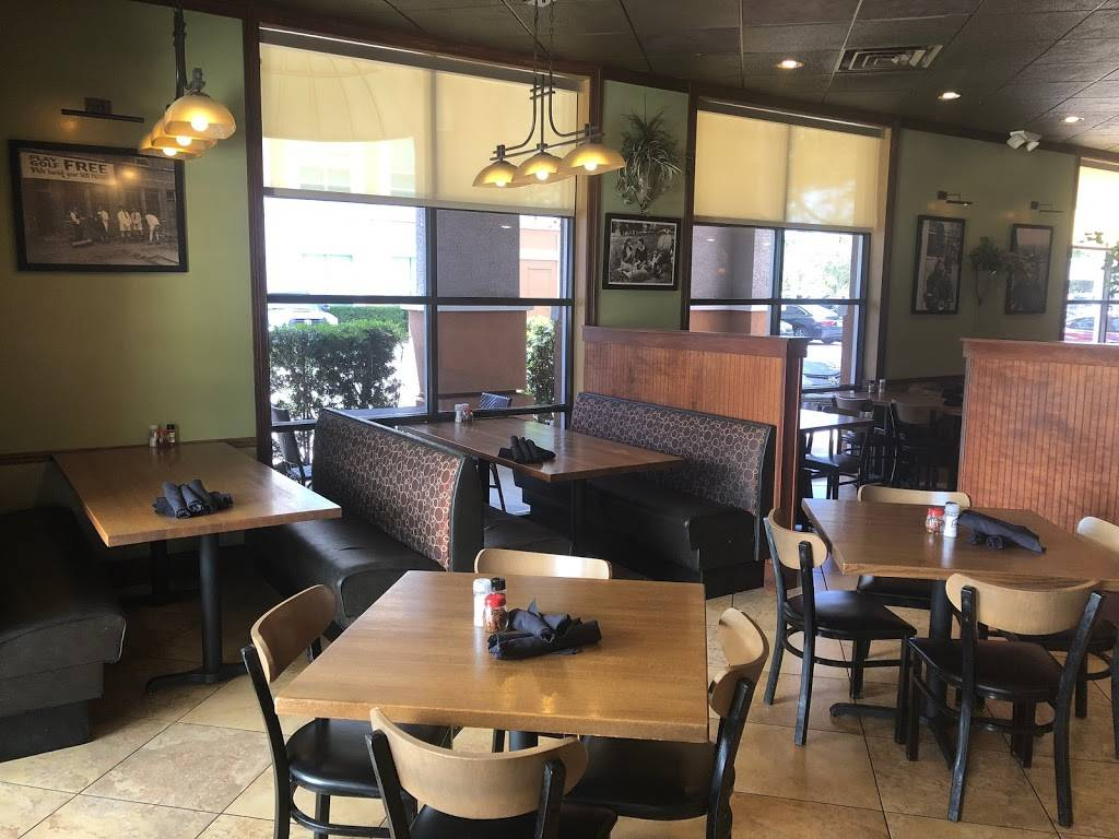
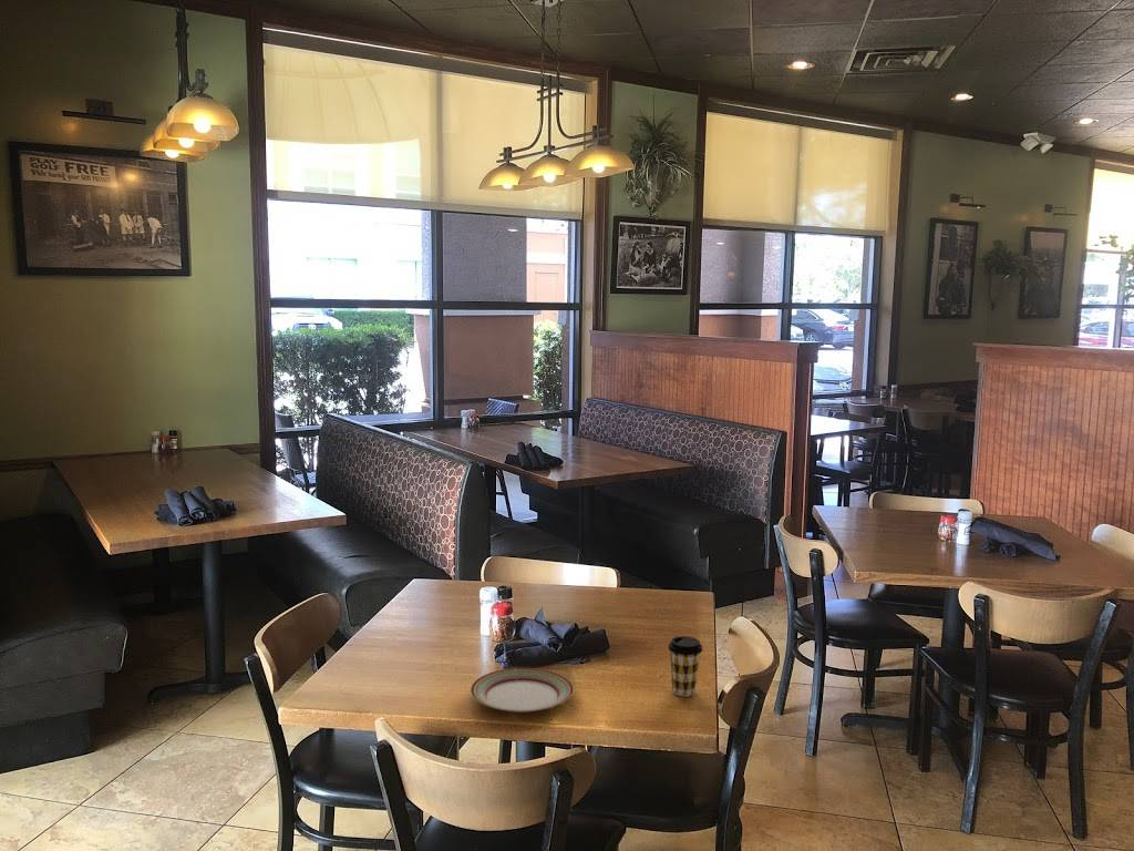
+ coffee cup (684, 666)
+ plate (522, 693)
